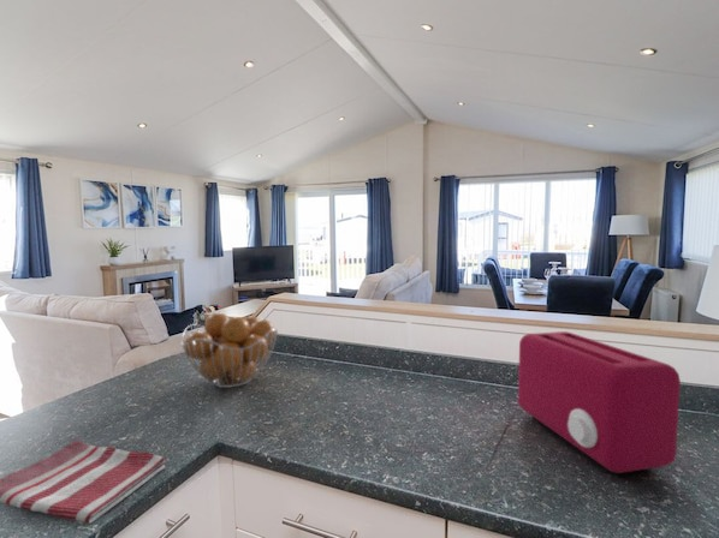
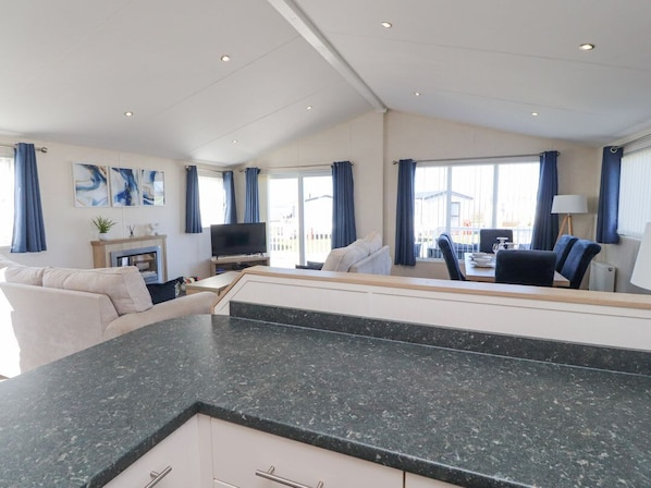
- fruit basket (231, 347)
- dish towel (81, 474)
- toaster (582, 393)
